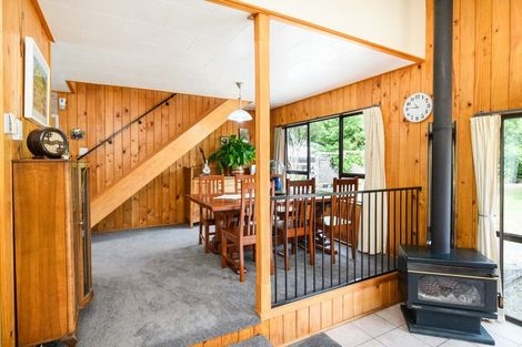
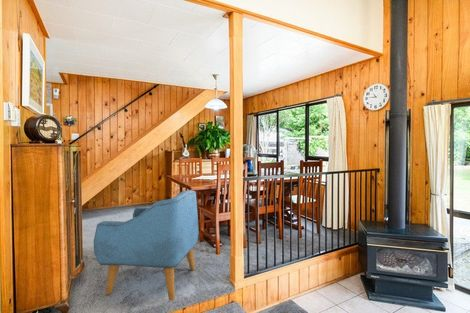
+ armchair (150, 235)
